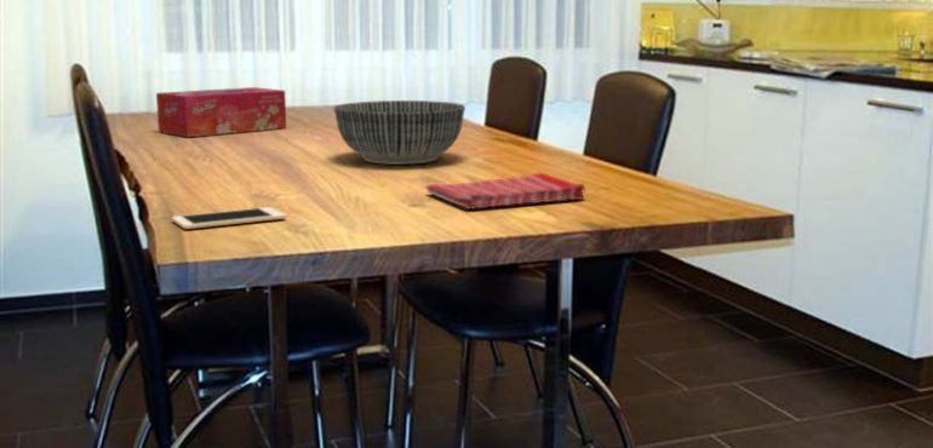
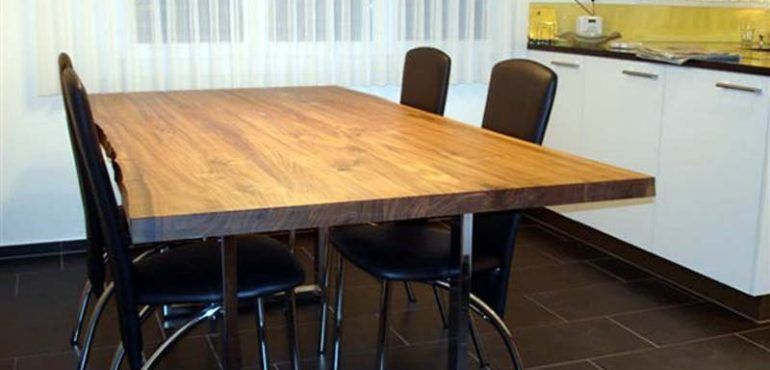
- tissue box (222, 110)
- bowl (400, 132)
- cell phone (229, 217)
- dish towel (505, 189)
